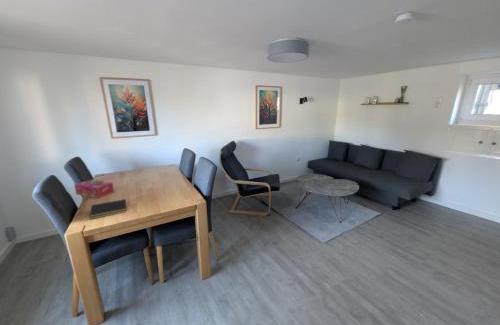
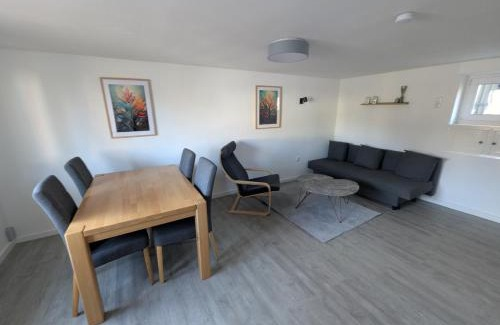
- notepad (108, 208)
- tissue box (94, 188)
